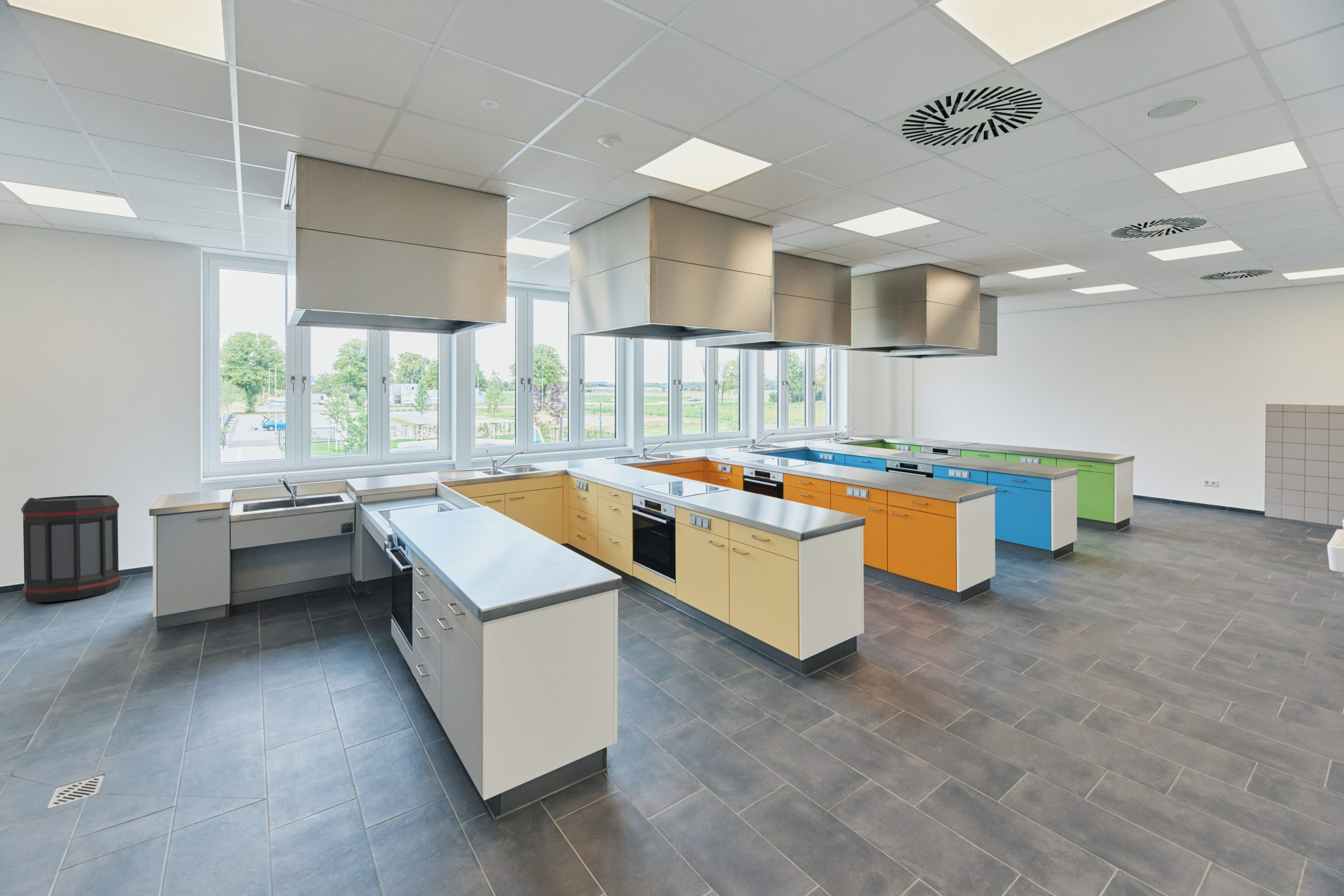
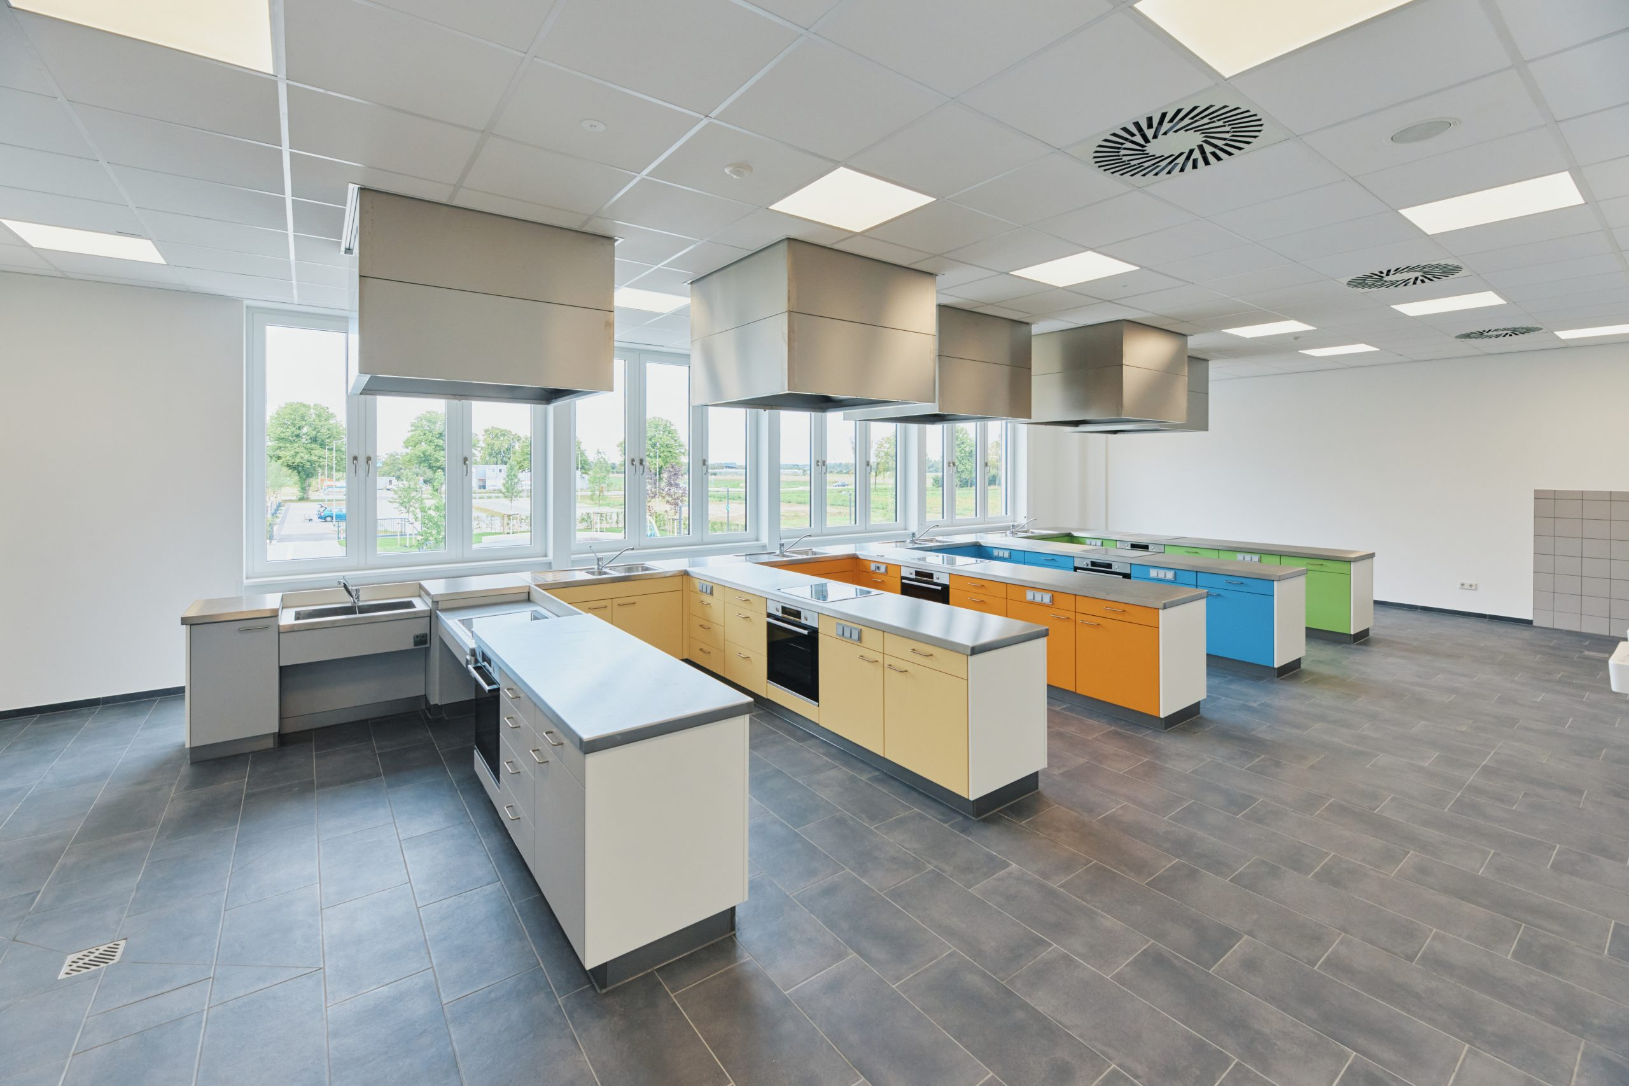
- trash can (72, 544)
